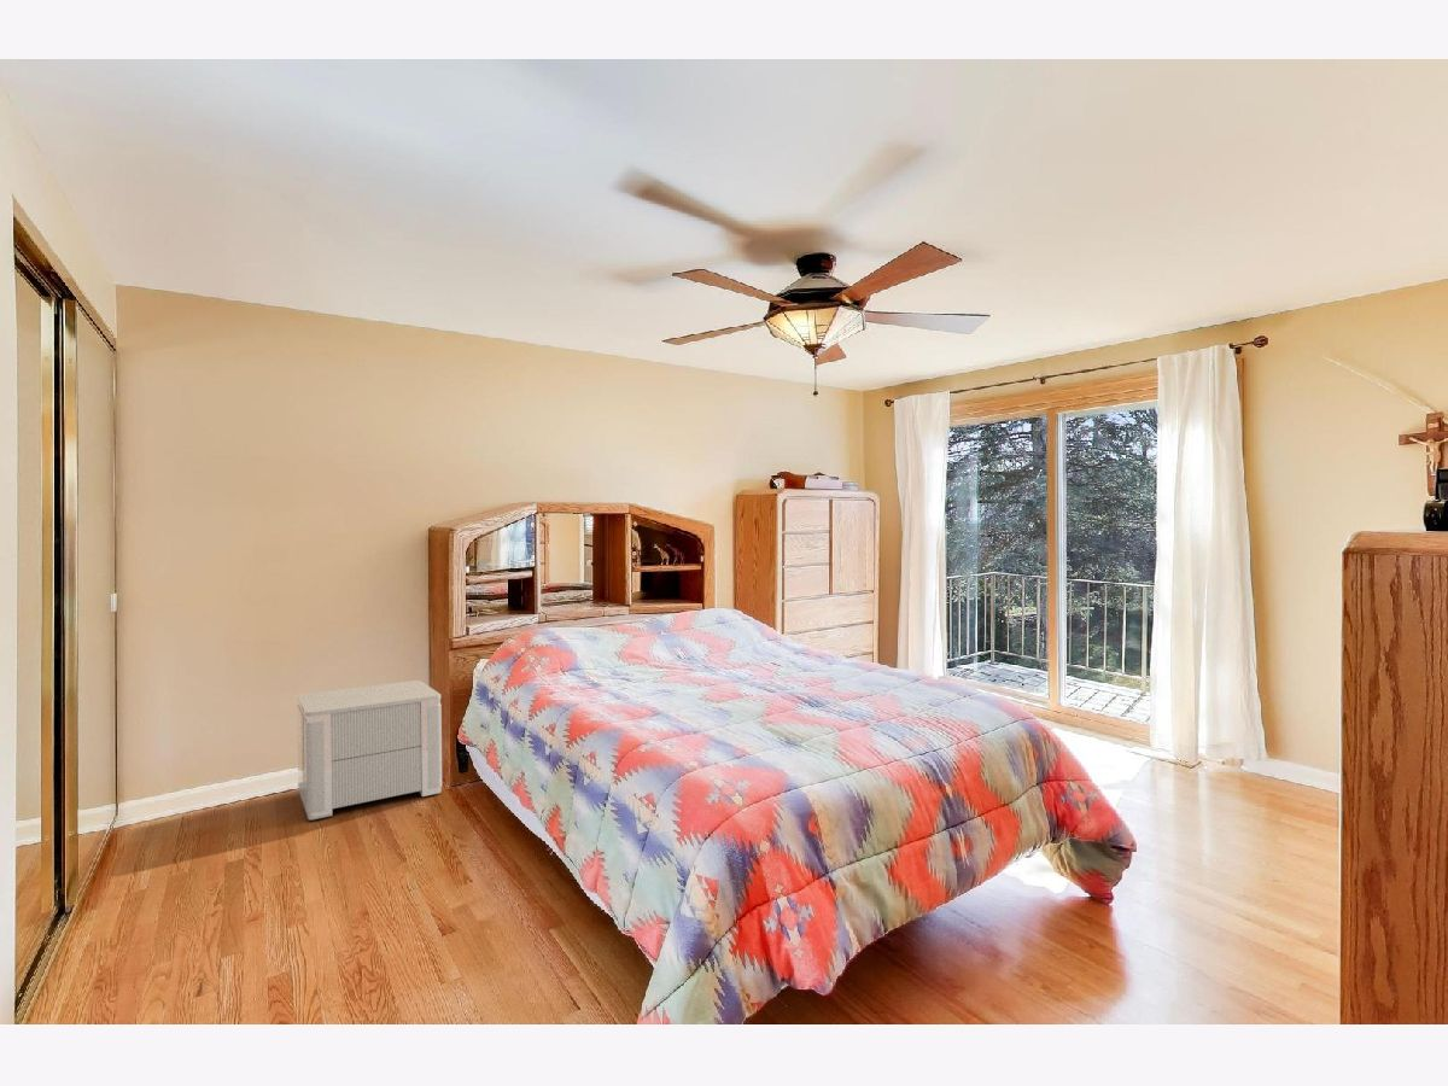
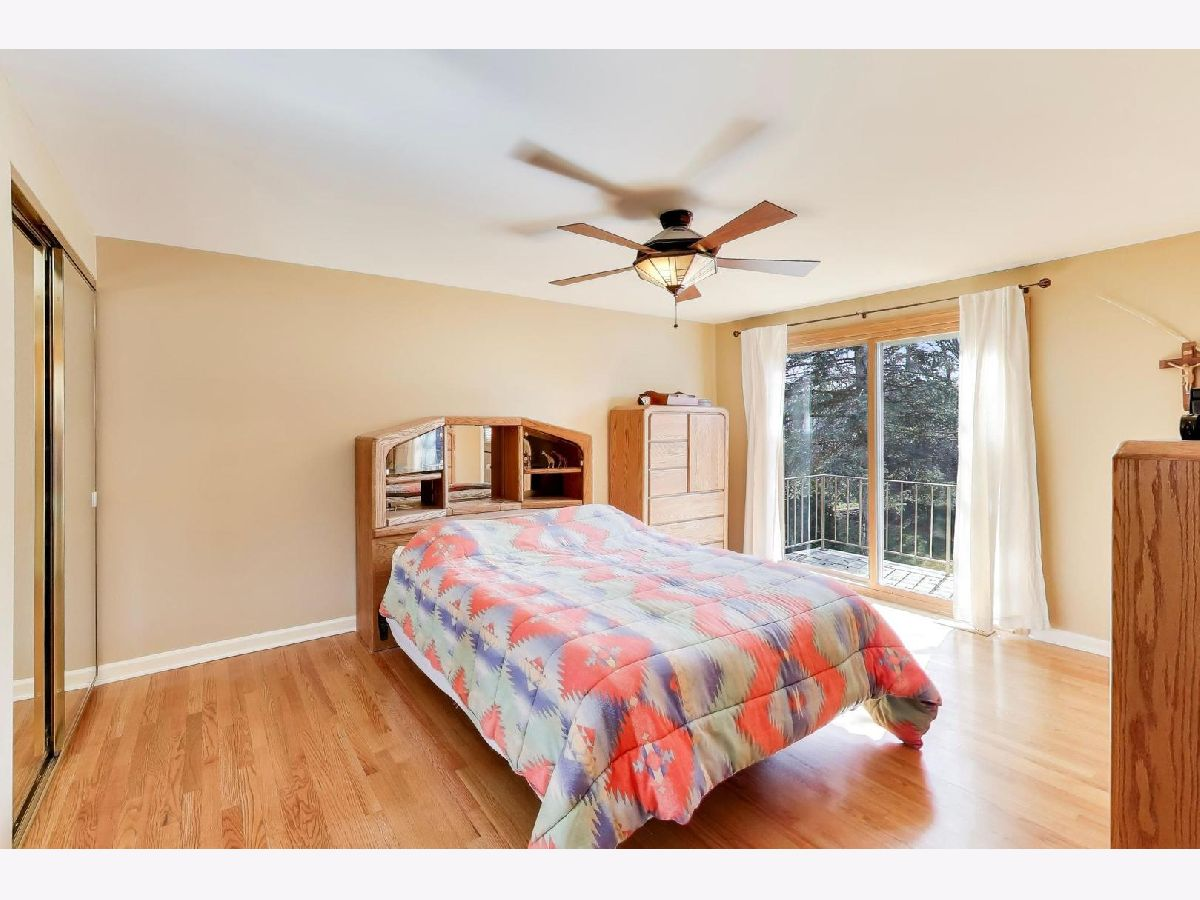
- nightstand (369, 742)
